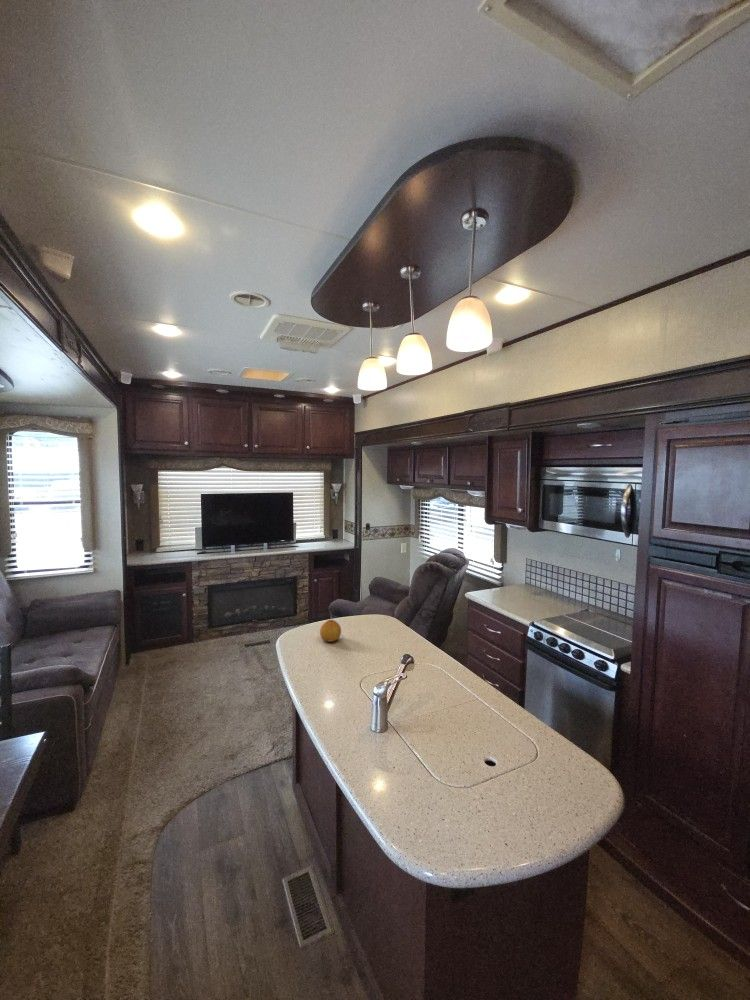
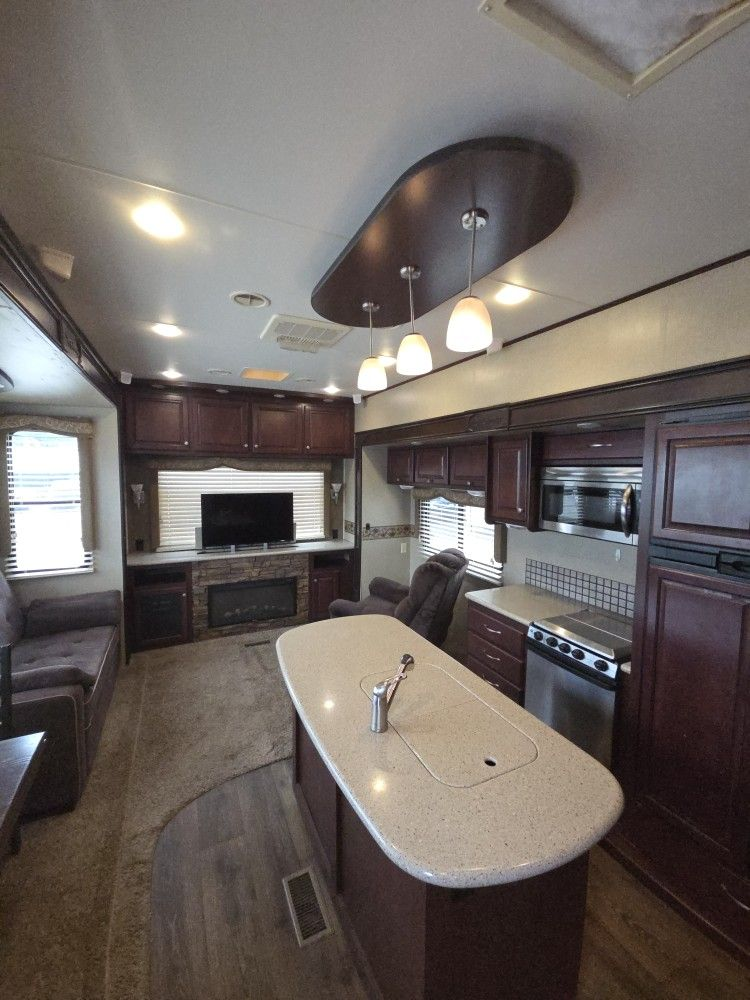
- fruit (330, 629)
